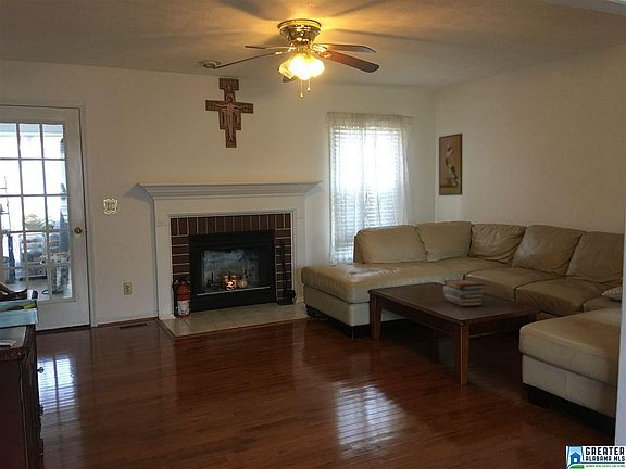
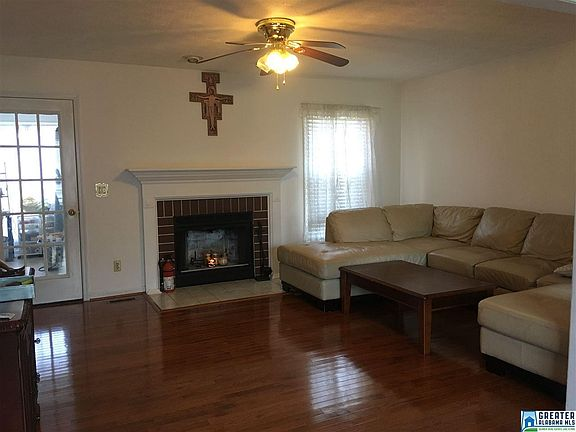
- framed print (450, 165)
- book stack (463, 292)
